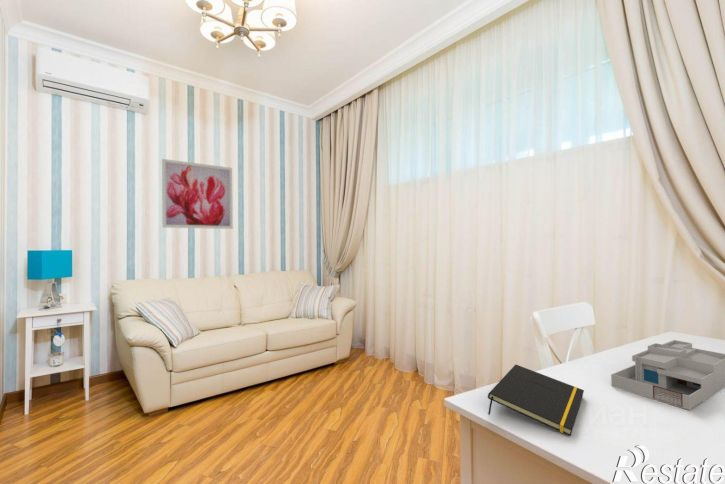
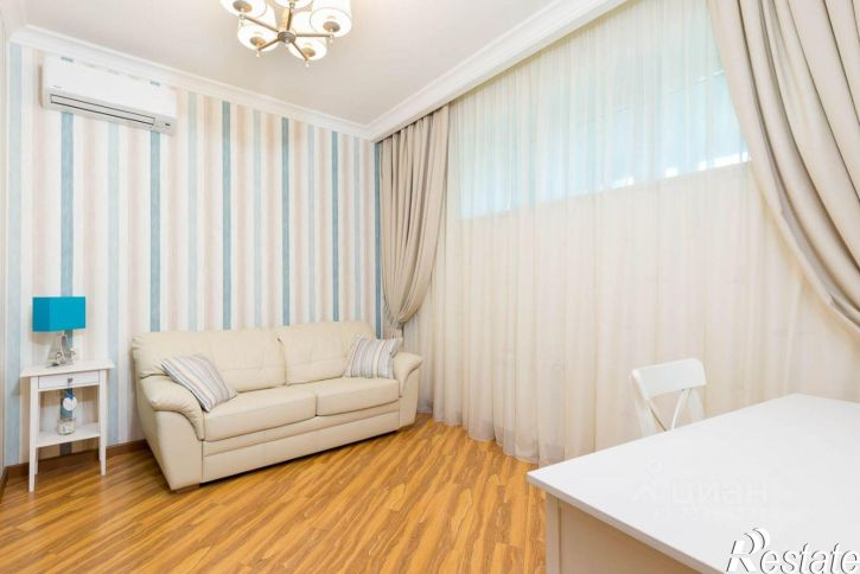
- wall art (199, 195)
- desk organizer (682, 364)
- notepad (538, 394)
